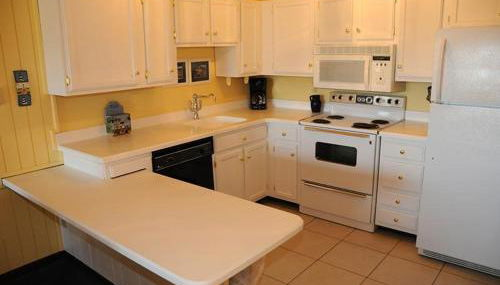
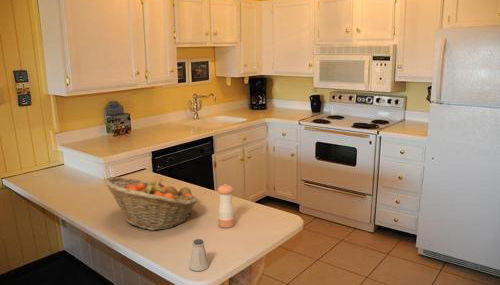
+ fruit basket (151, 197)
+ pepper shaker (225, 204)
+ saltshaker (198, 253)
